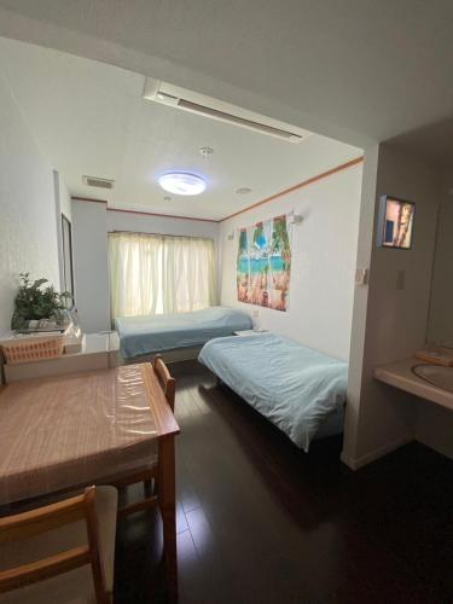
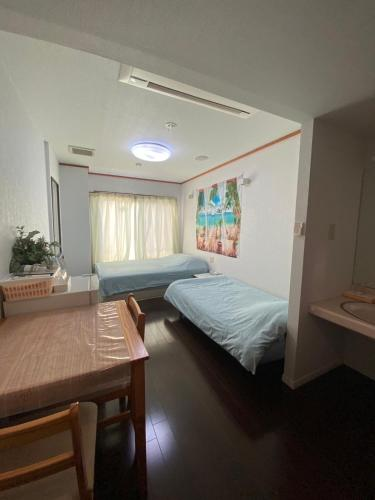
- wall art (395, 223)
